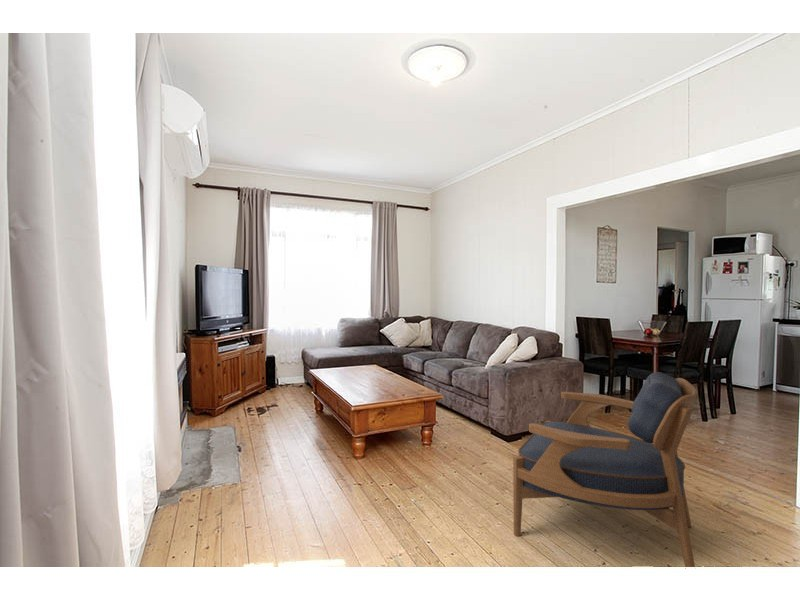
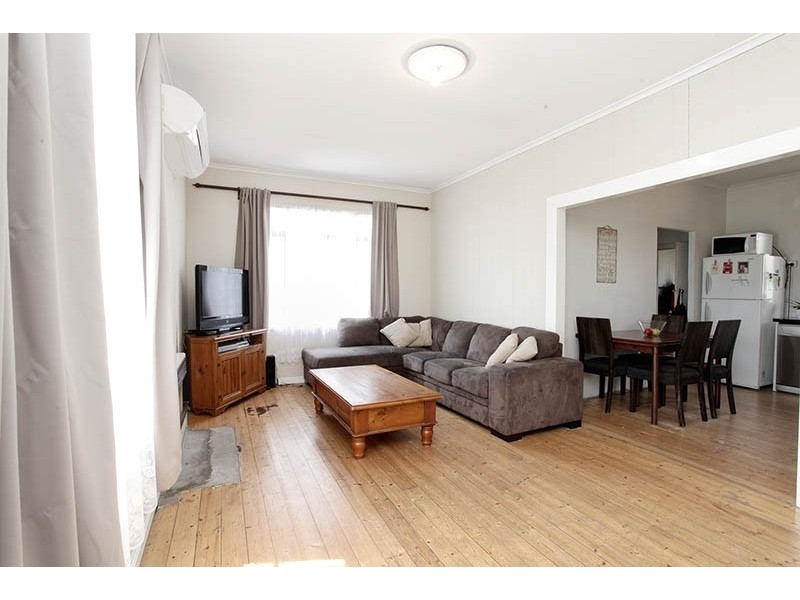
- armchair (605, 449)
